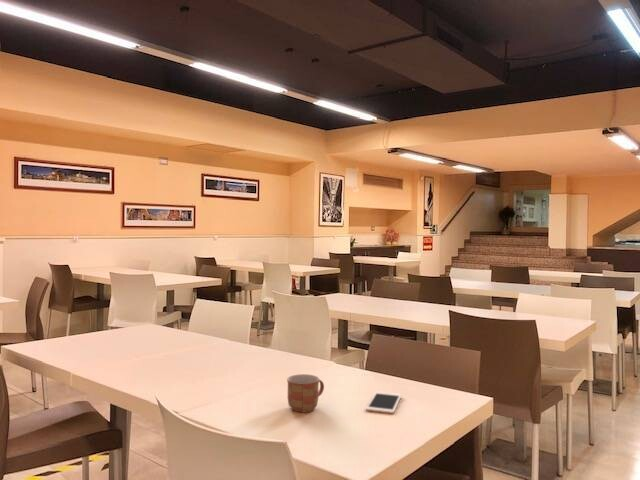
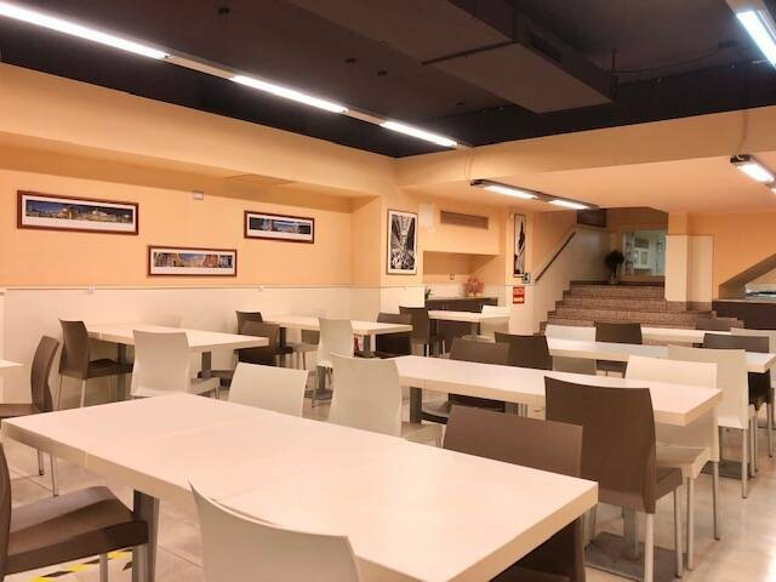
- mug (306, 392)
- cell phone (384, 401)
